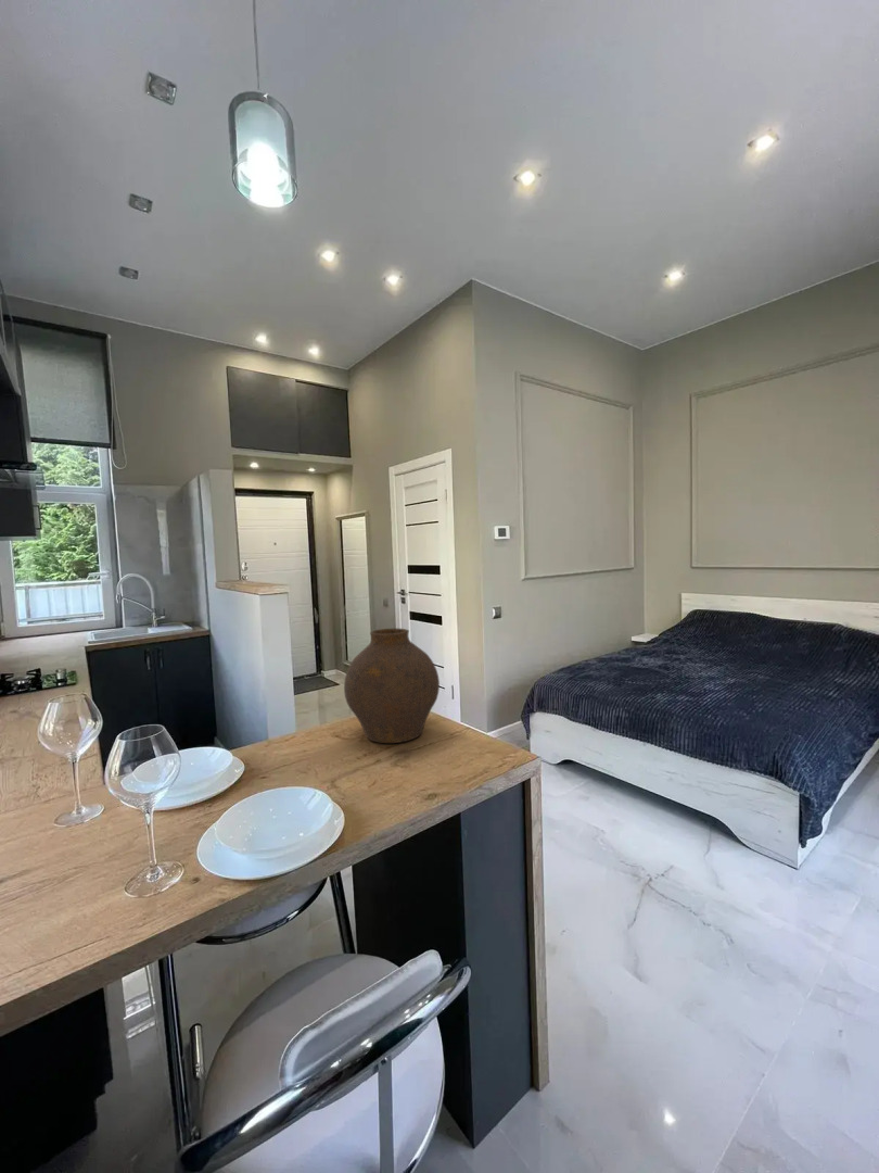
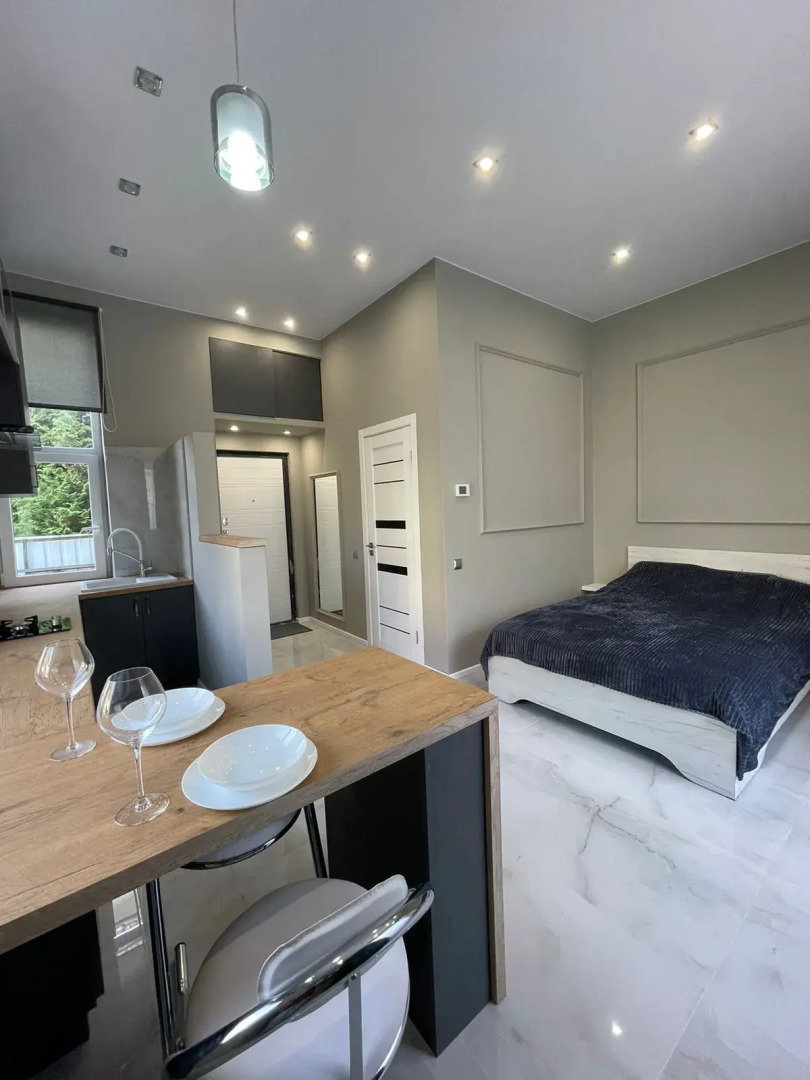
- vase (392, 682)
